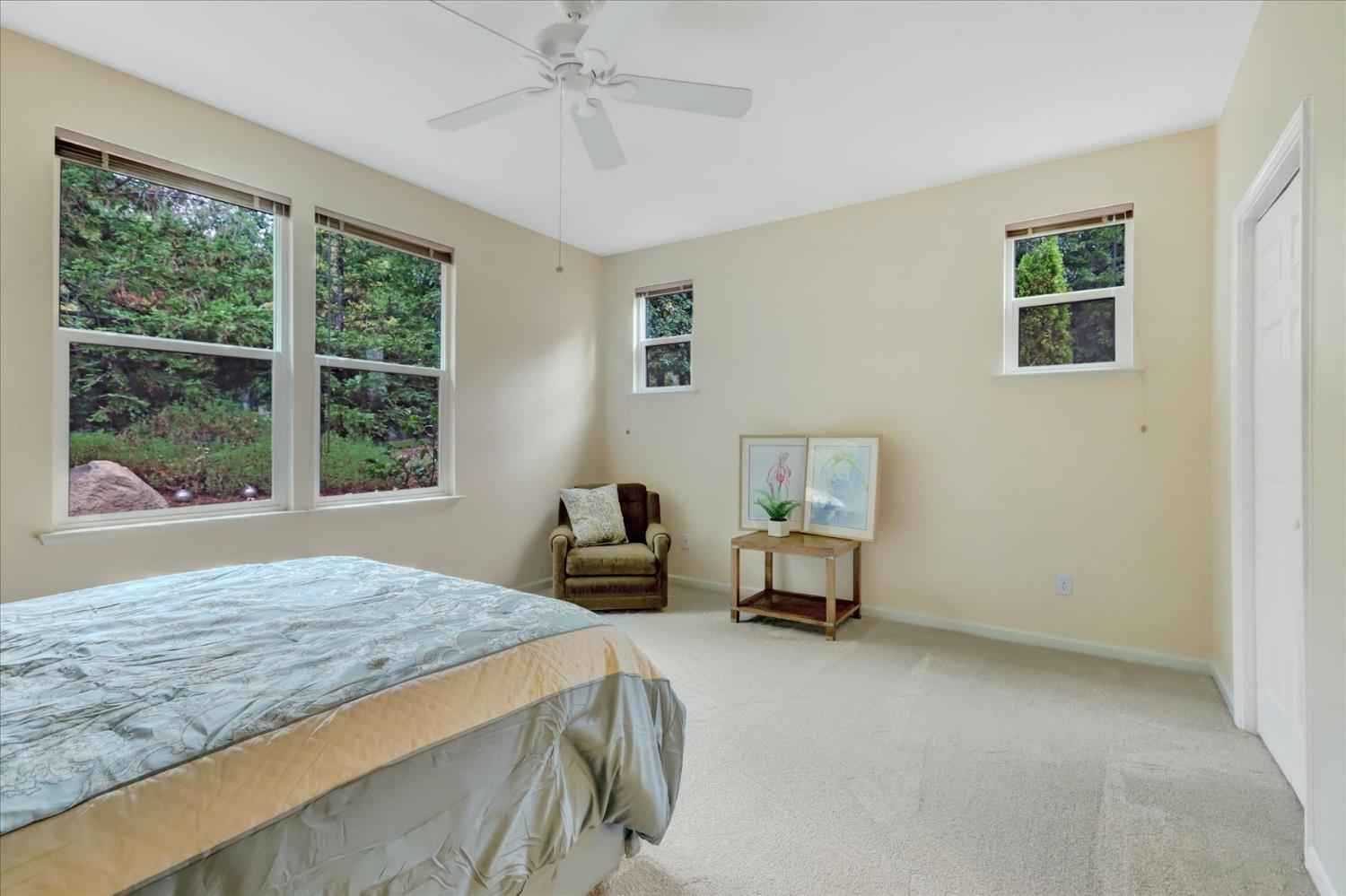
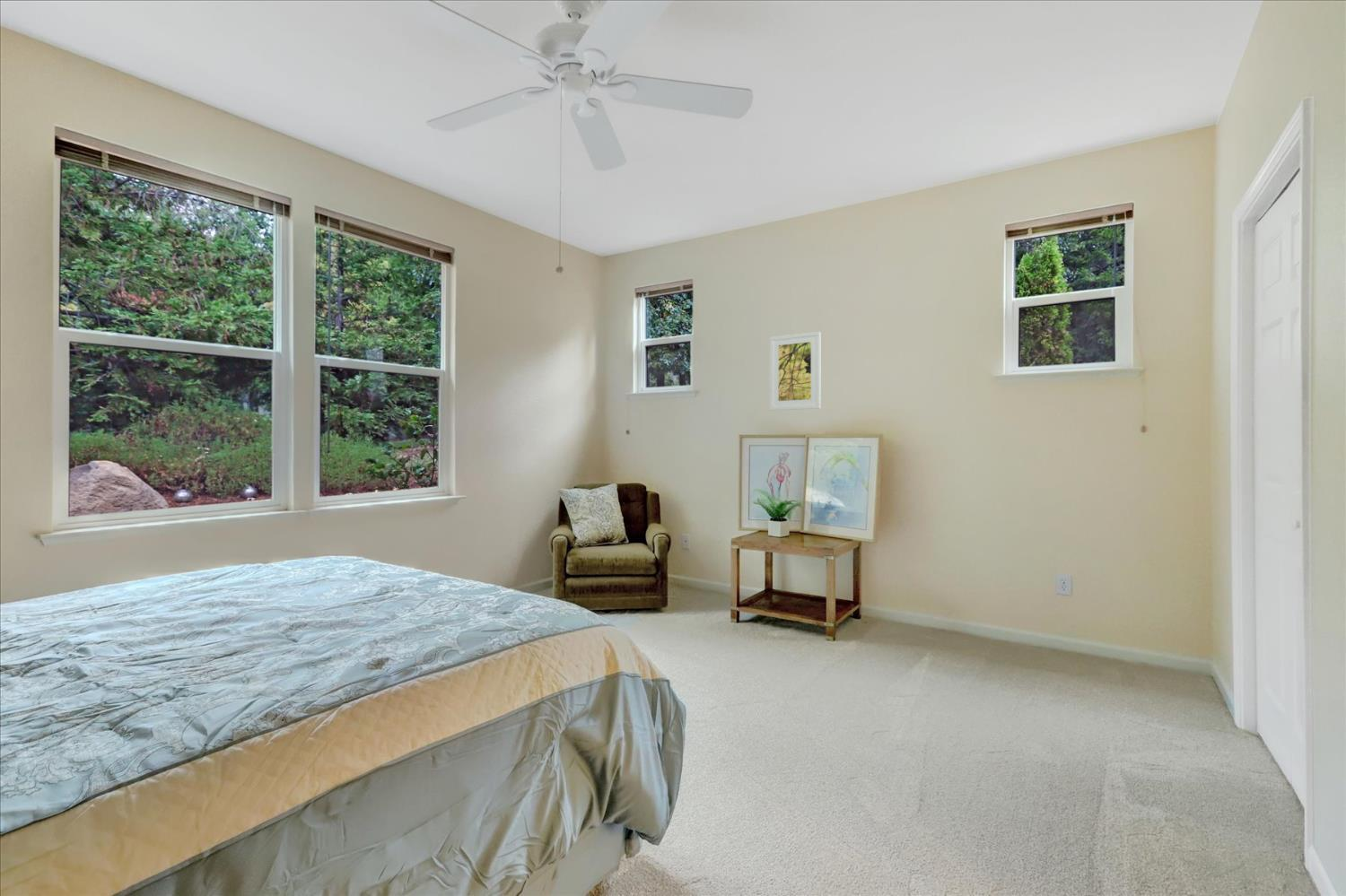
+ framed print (794, 371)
